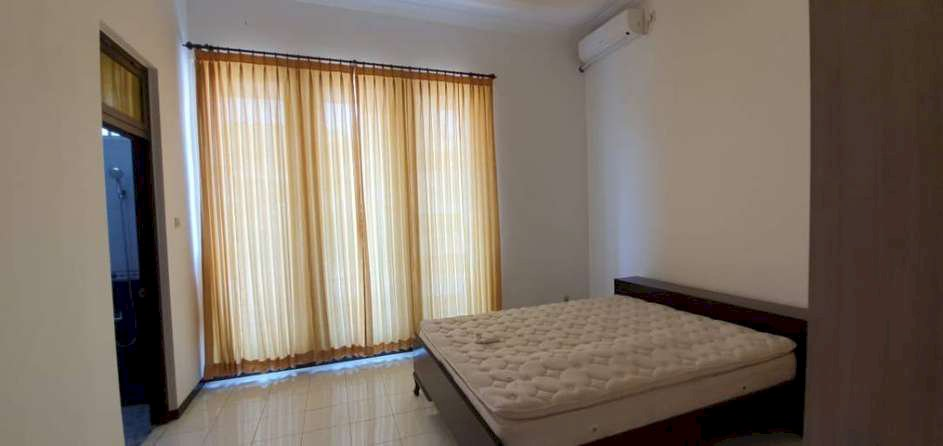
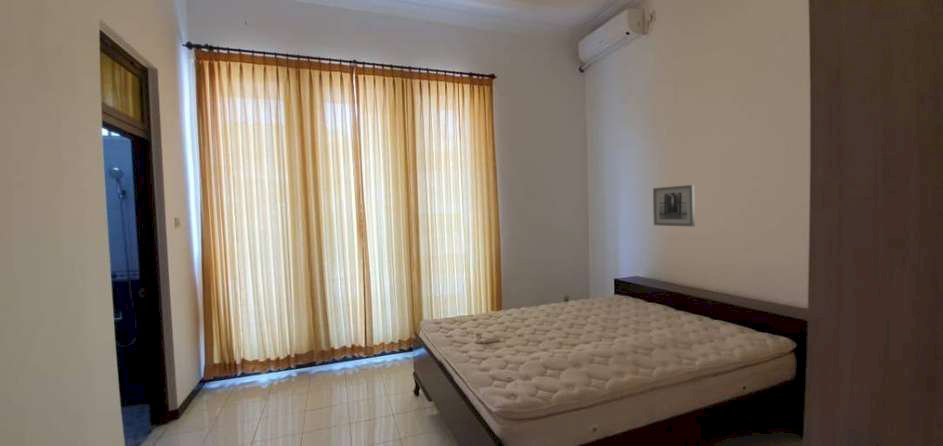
+ wall art (672, 206)
